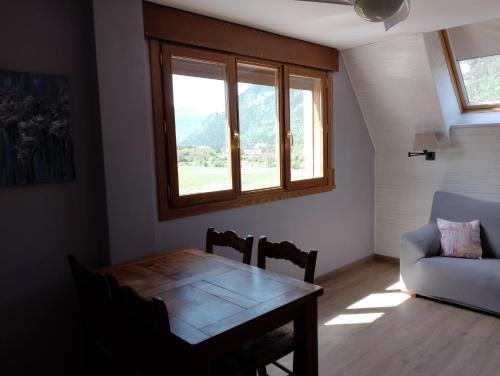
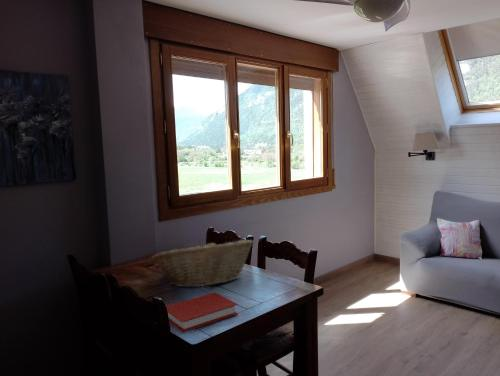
+ fruit basket (204, 258)
+ book (200, 310)
